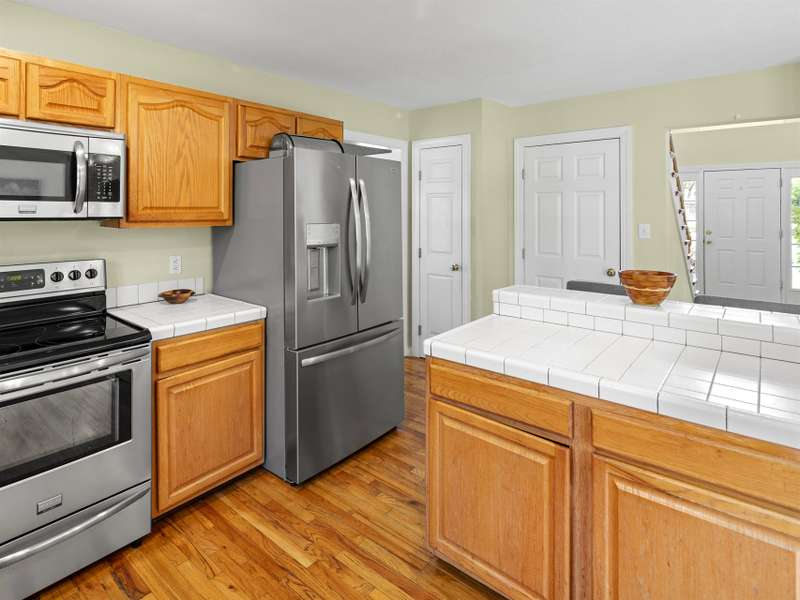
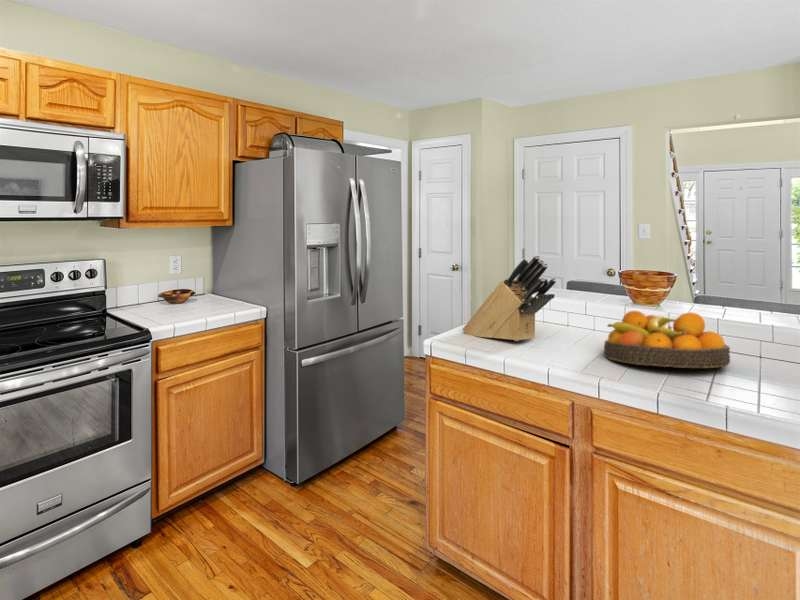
+ knife block (507, 297)
+ fruit bowl (663, 335)
